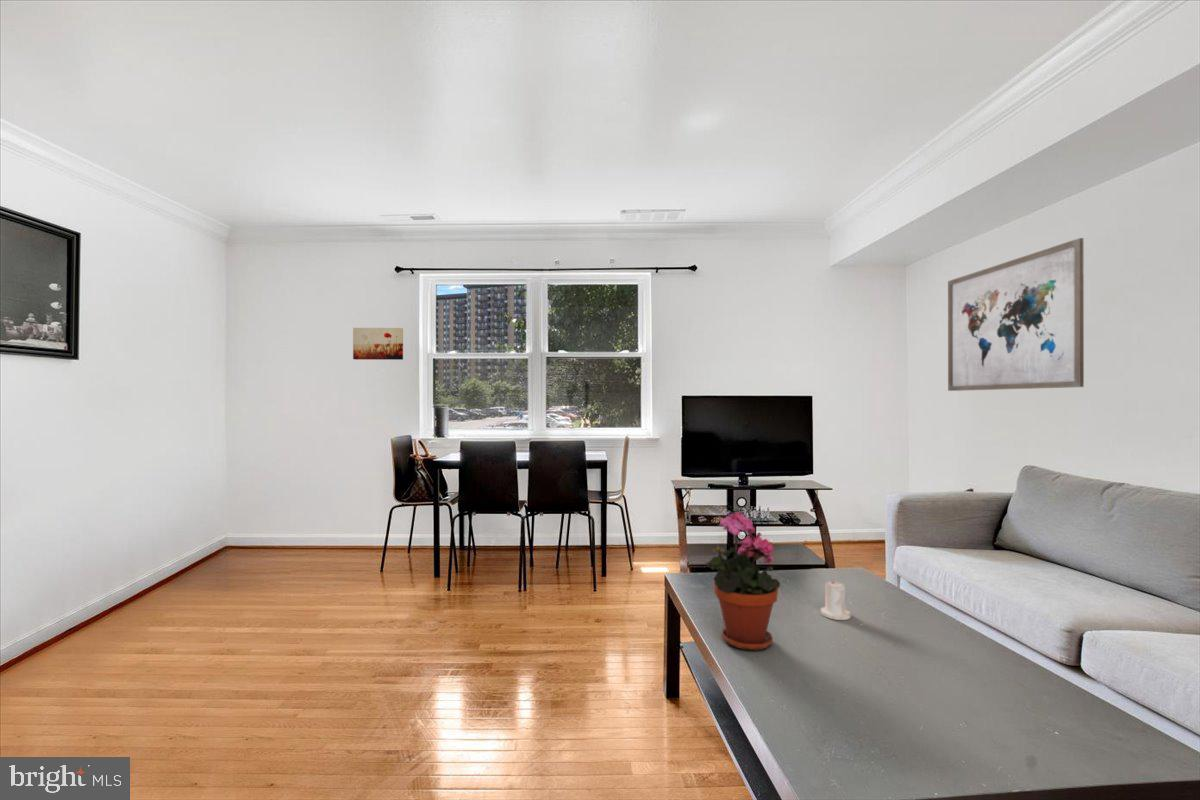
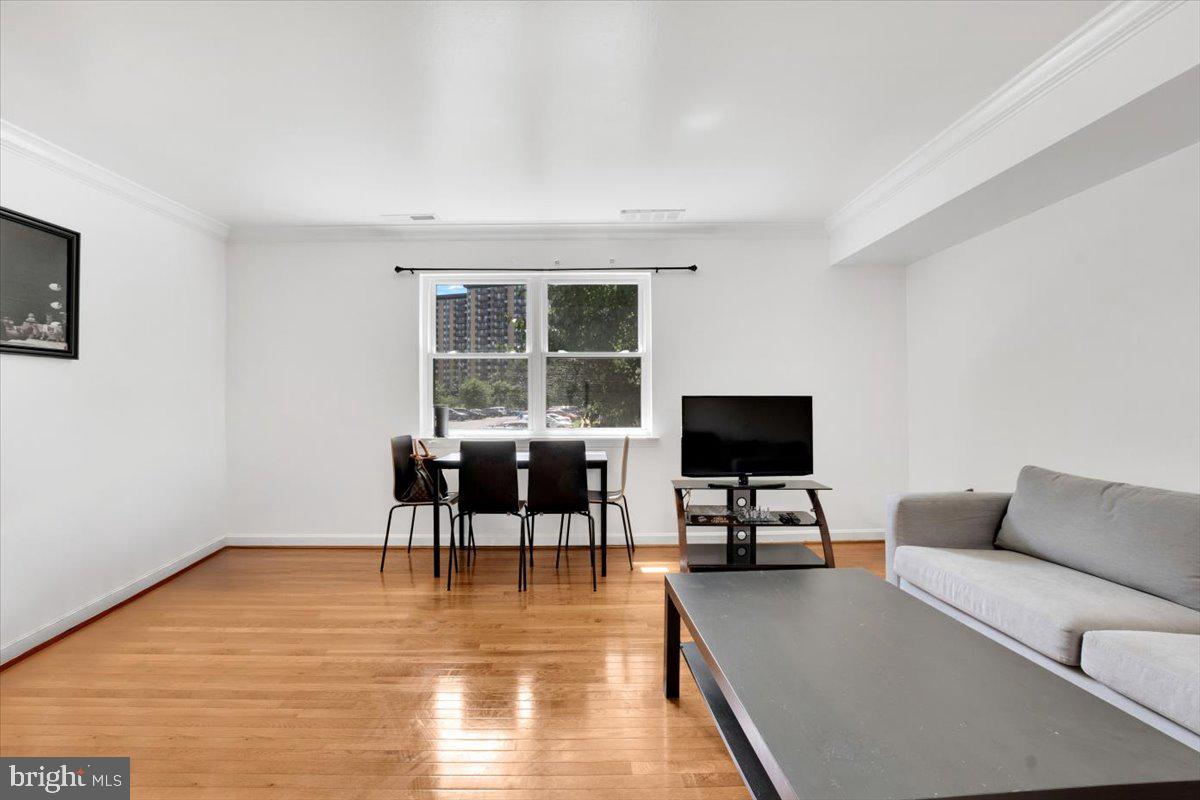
- wall art (1005, 326)
- wall art (378, 343)
- candle (835, 597)
- potted plant (744, 577)
